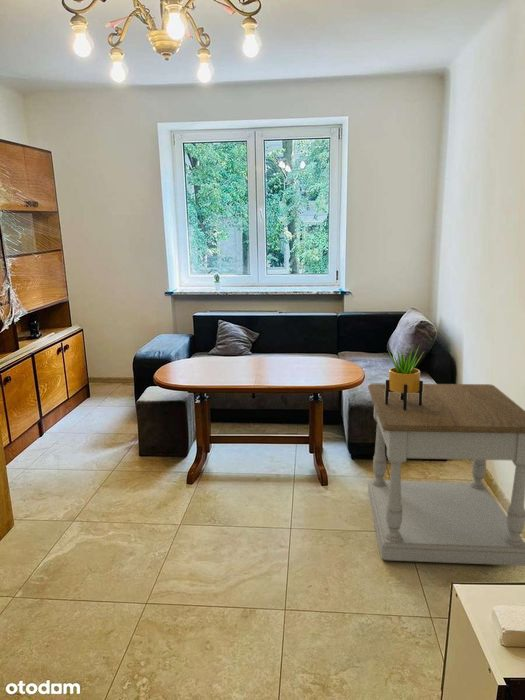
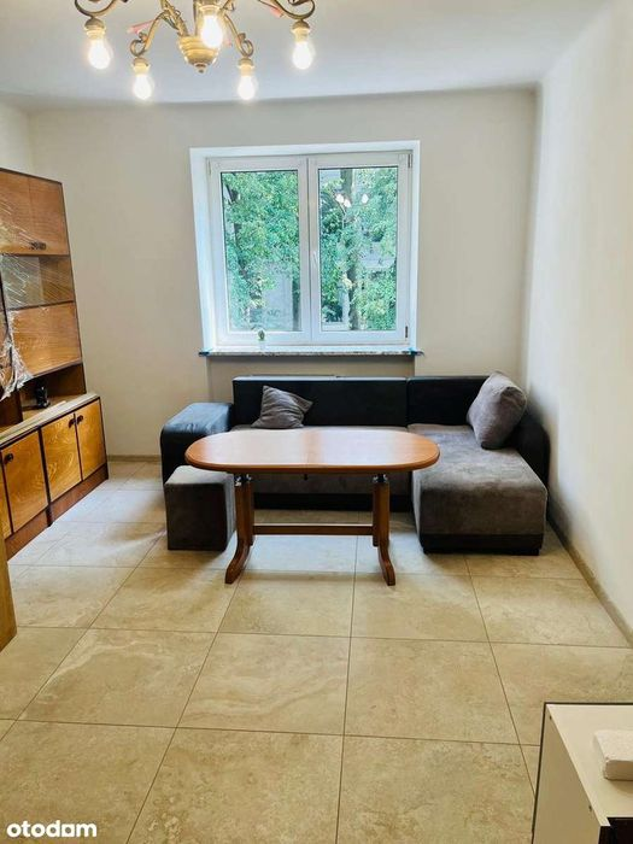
- side table (441, 458)
- potted plant (404, 375)
